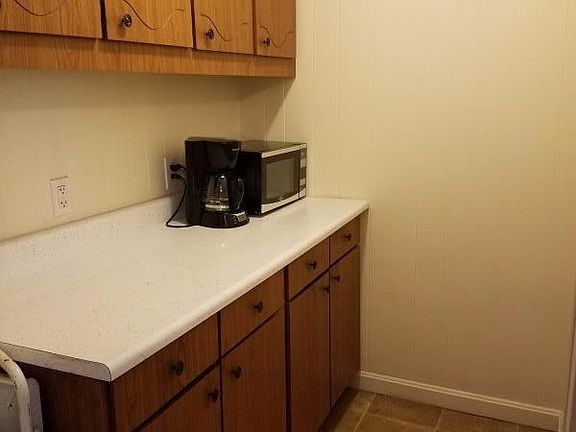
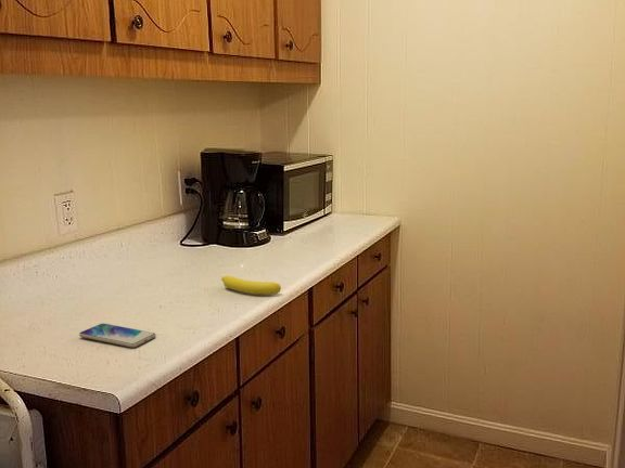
+ banana (247, 284)
+ smartphone (117, 335)
